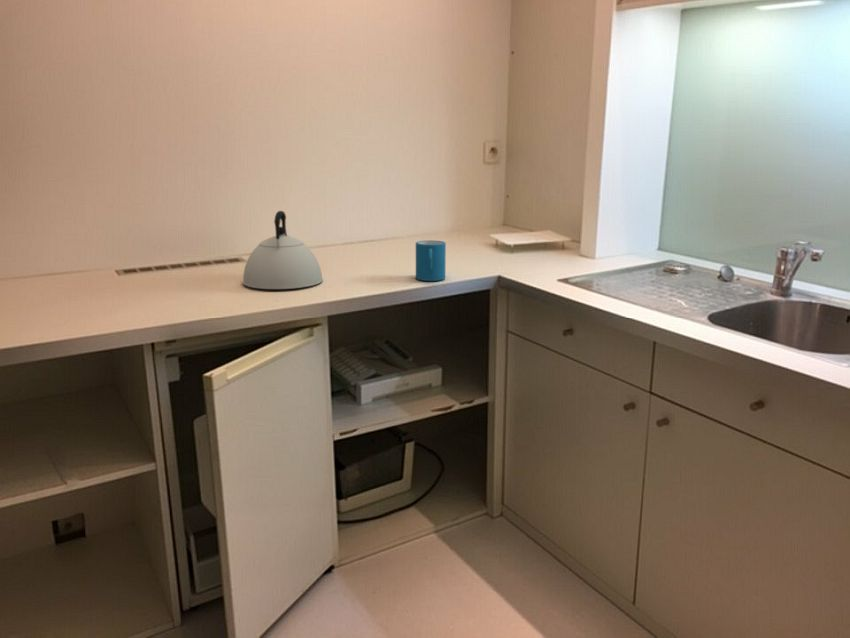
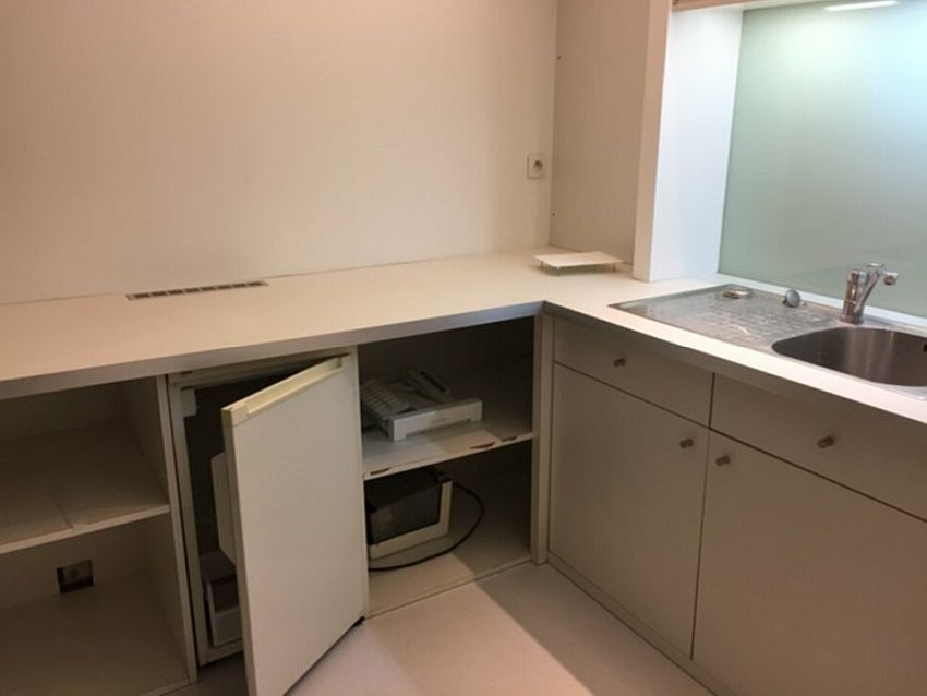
- mug (430, 261)
- kettle (281, 246)
